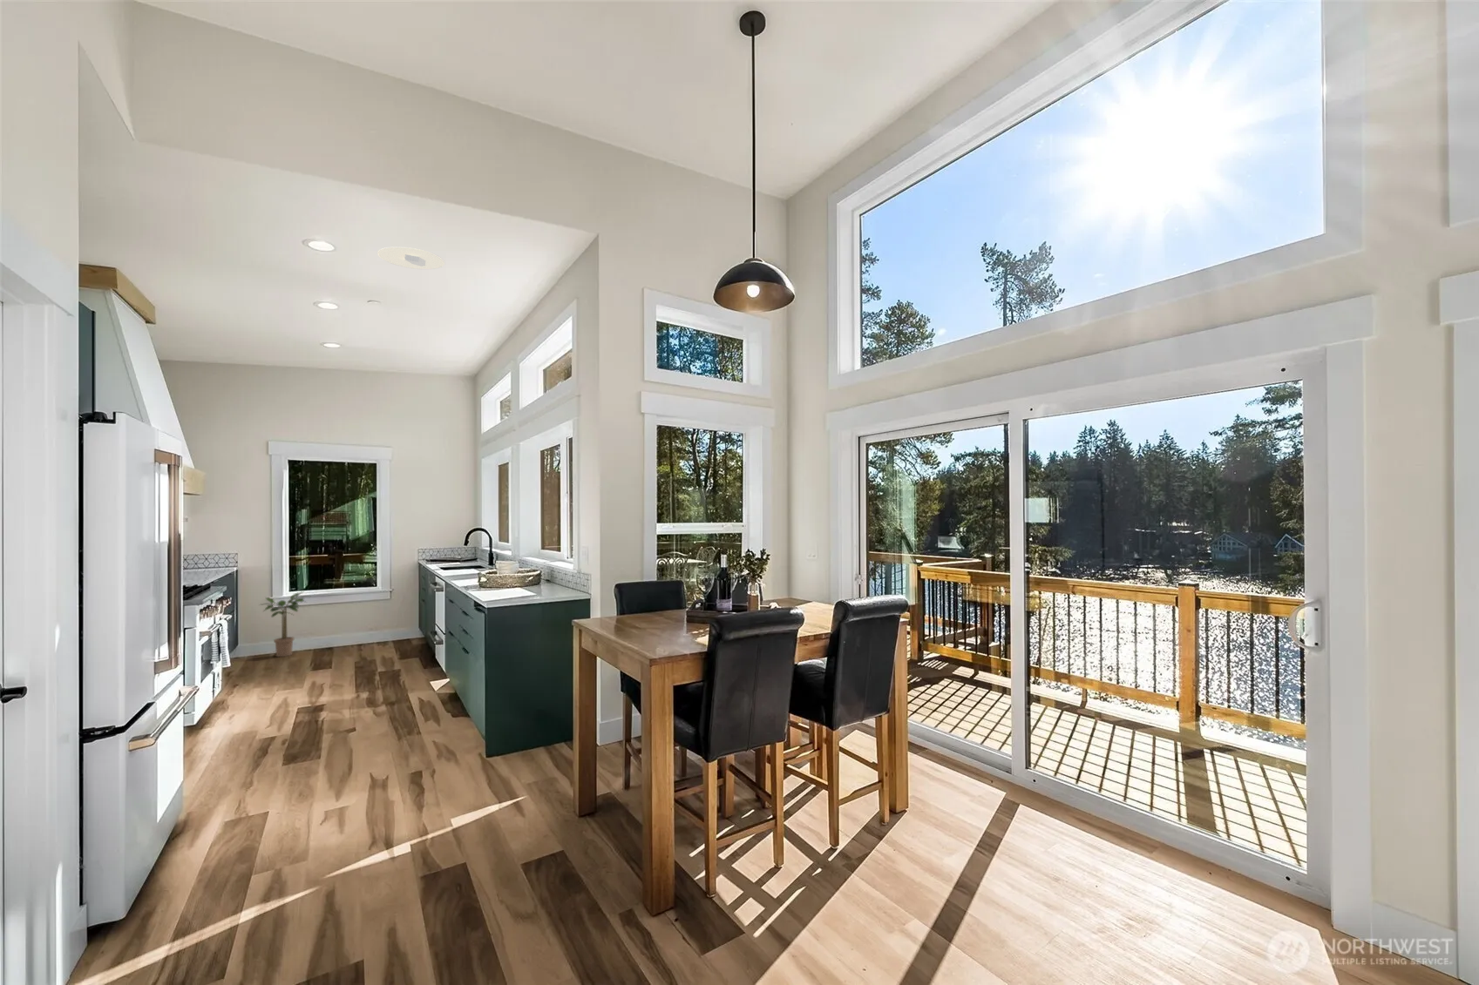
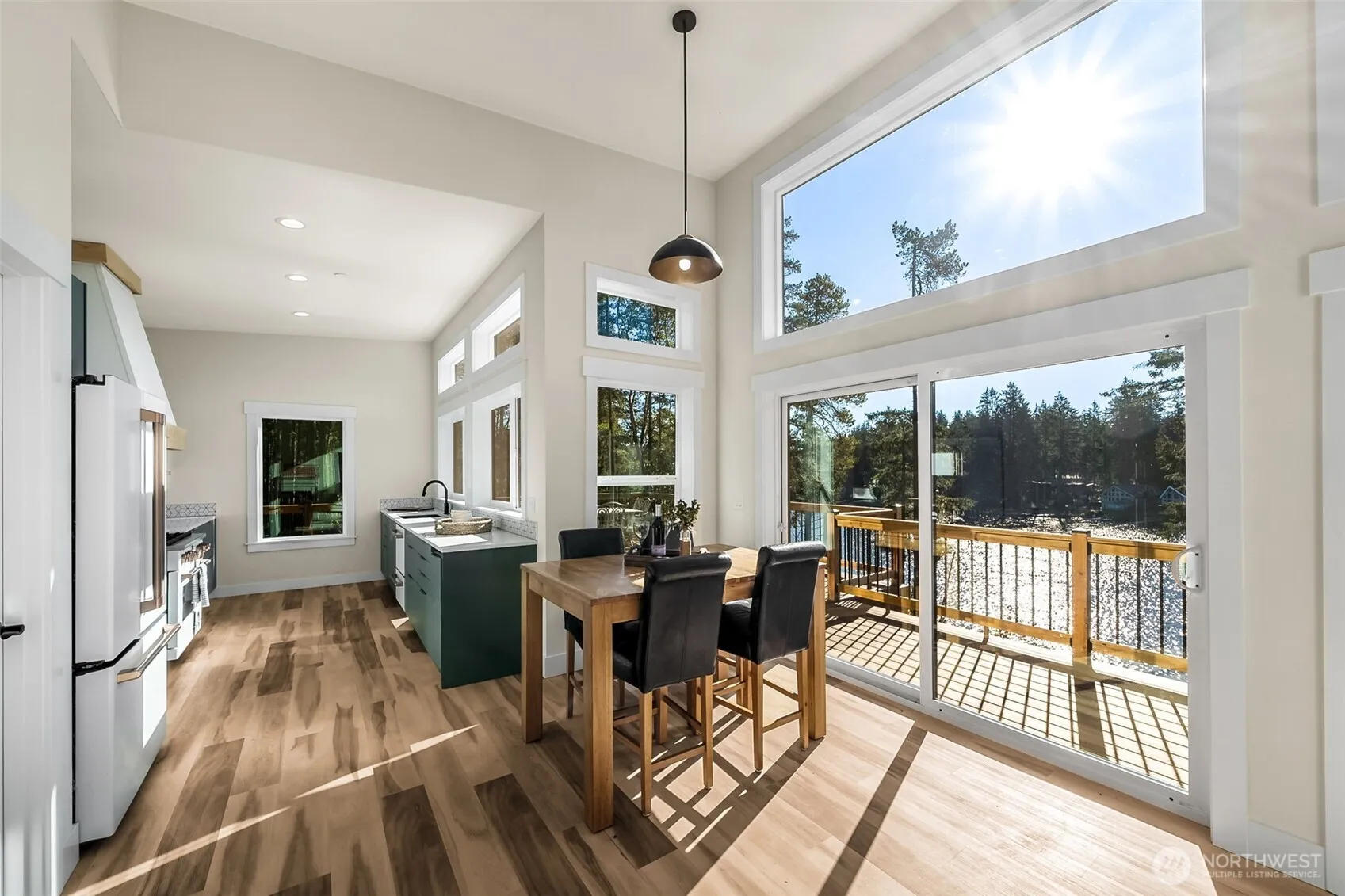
- potted plant (286, 622)
- recessed light (411, 255)
